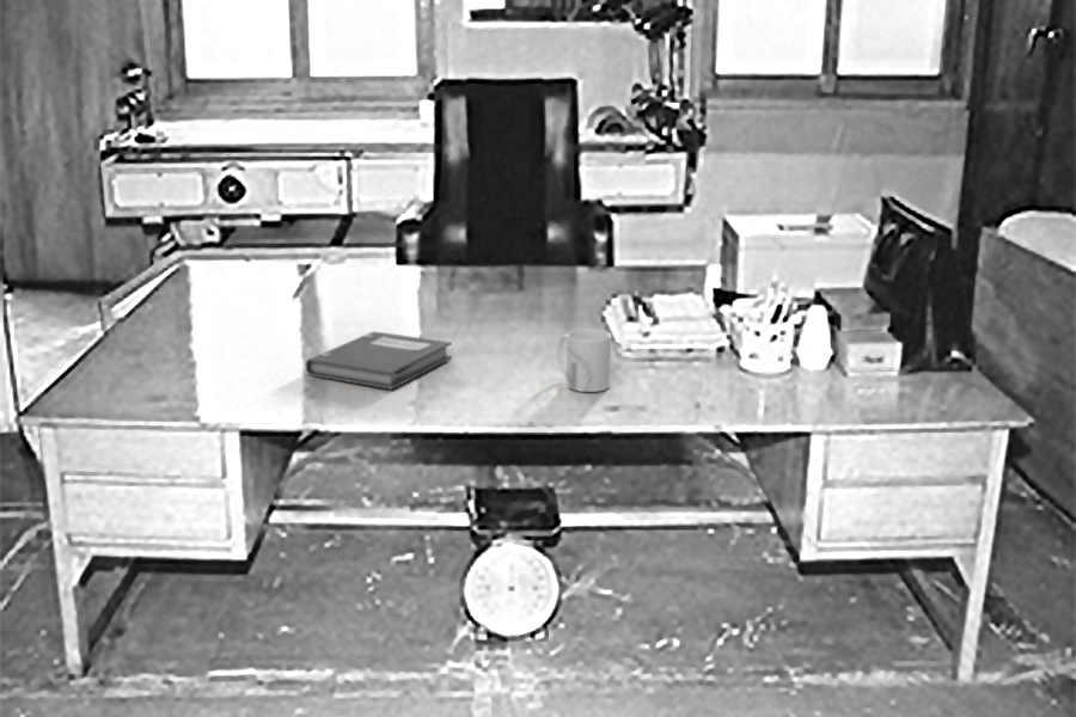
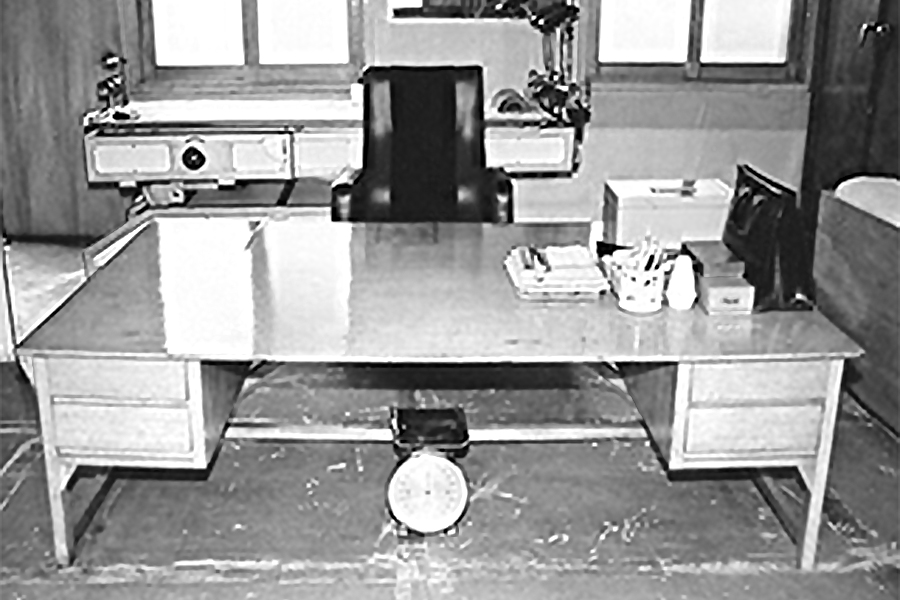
- notebook (381, 357)
- mug (580, 358)
